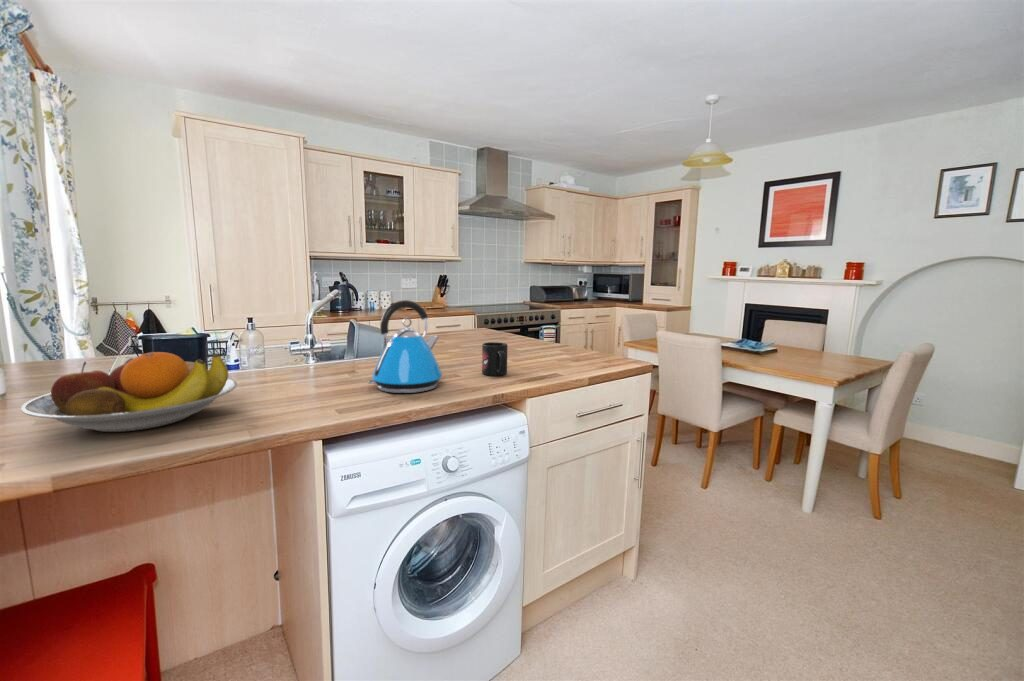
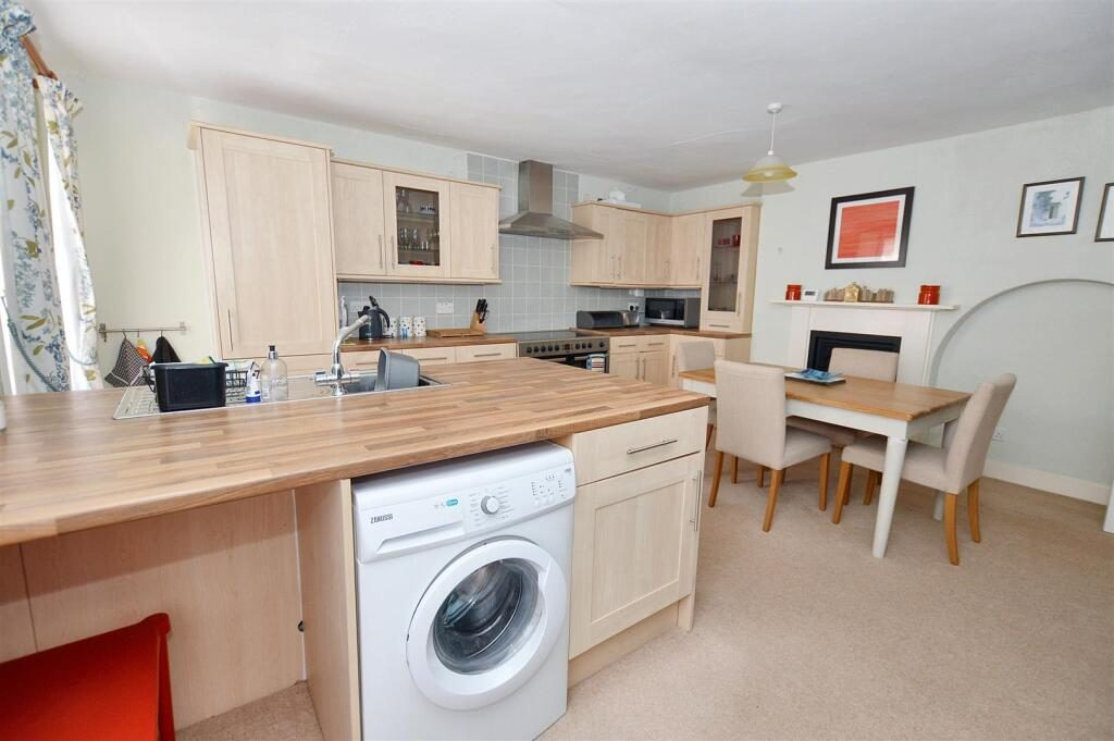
- kettle (404, 343)
- mug (496, 359)
- fruit bowl (141, 385)
